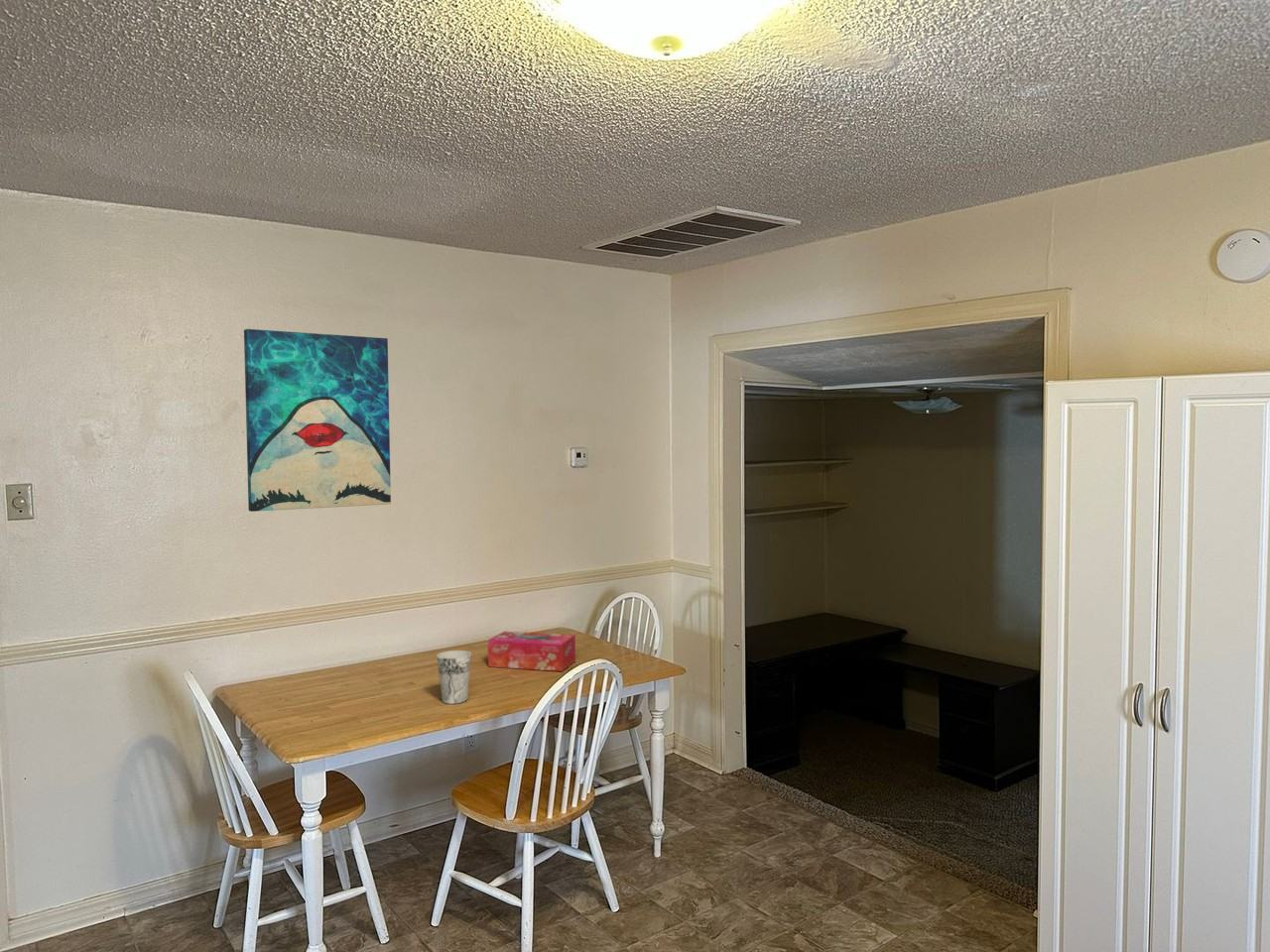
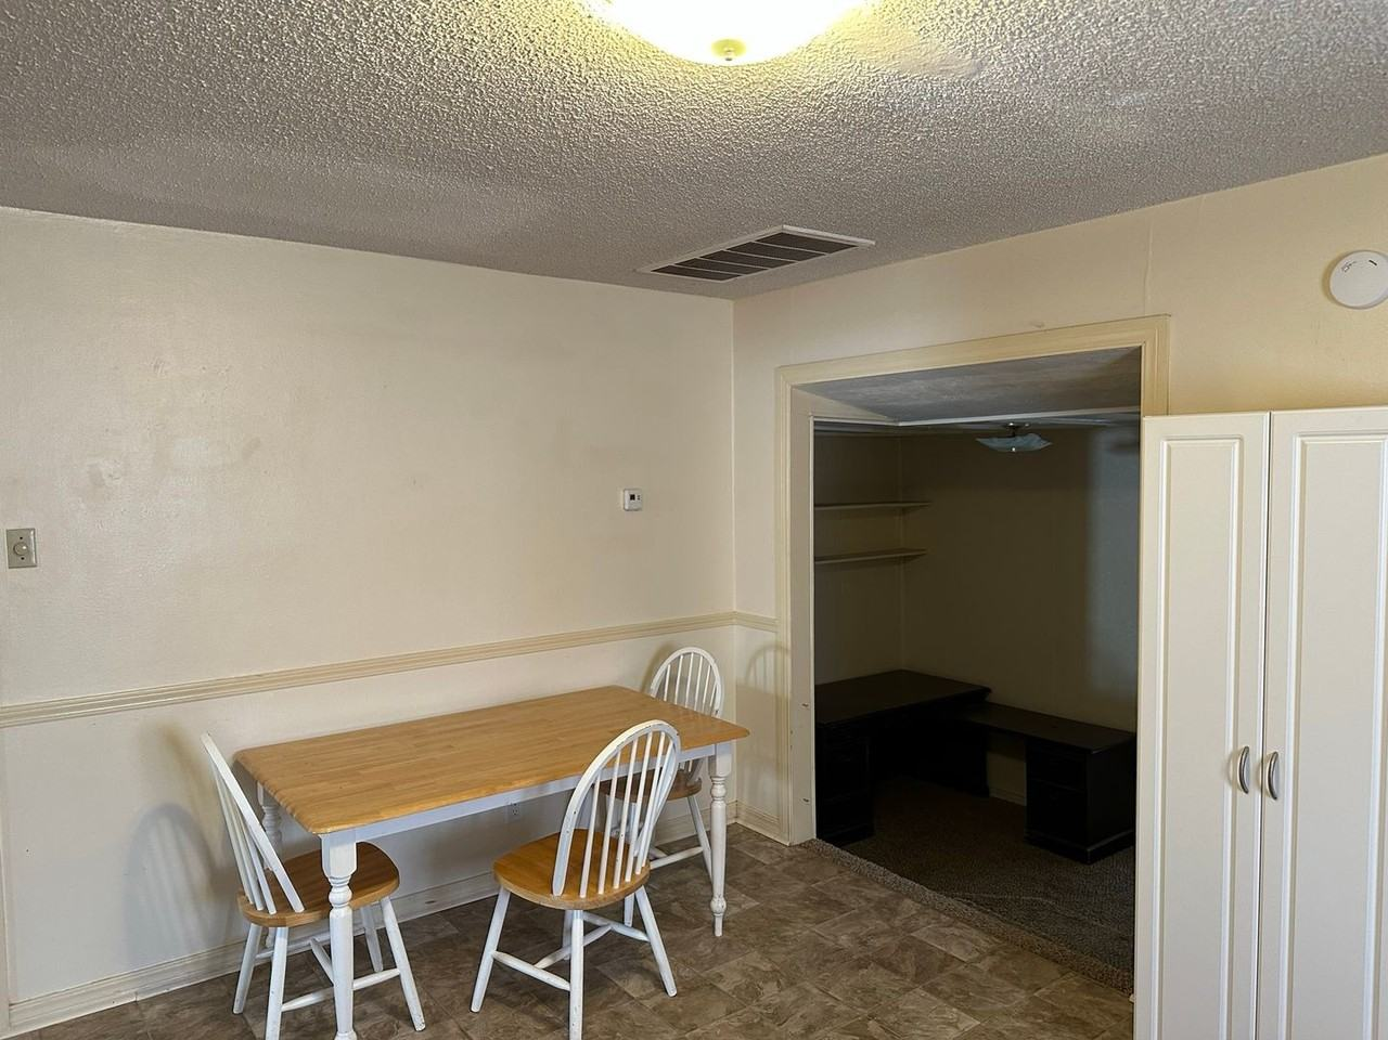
- tissue box (532, 651)
- wall art (320, 420)
- cup (454, 676)
